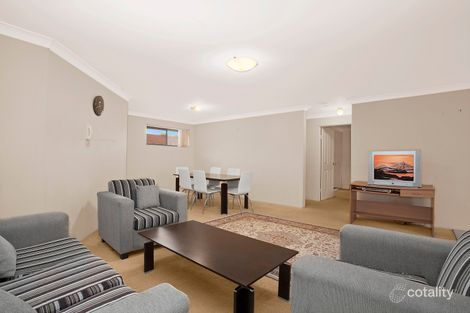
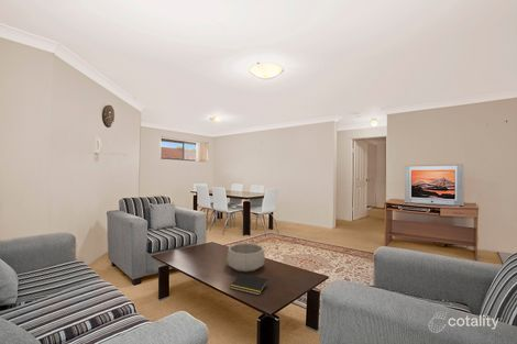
+ notepad (249, 284)
+ decorative bowl (245, 257)
